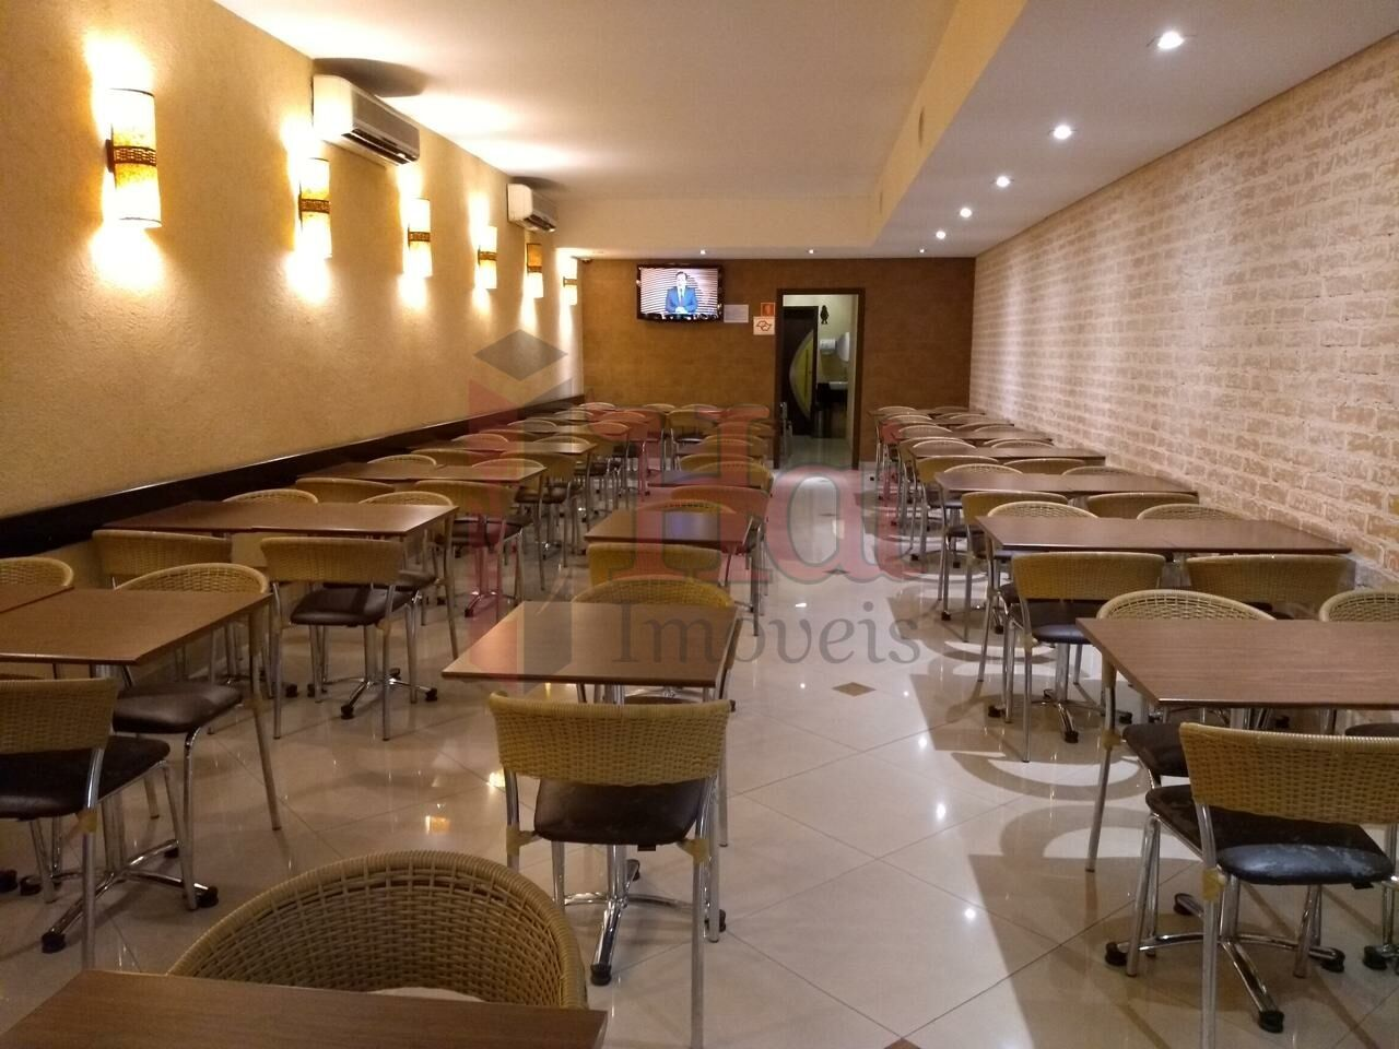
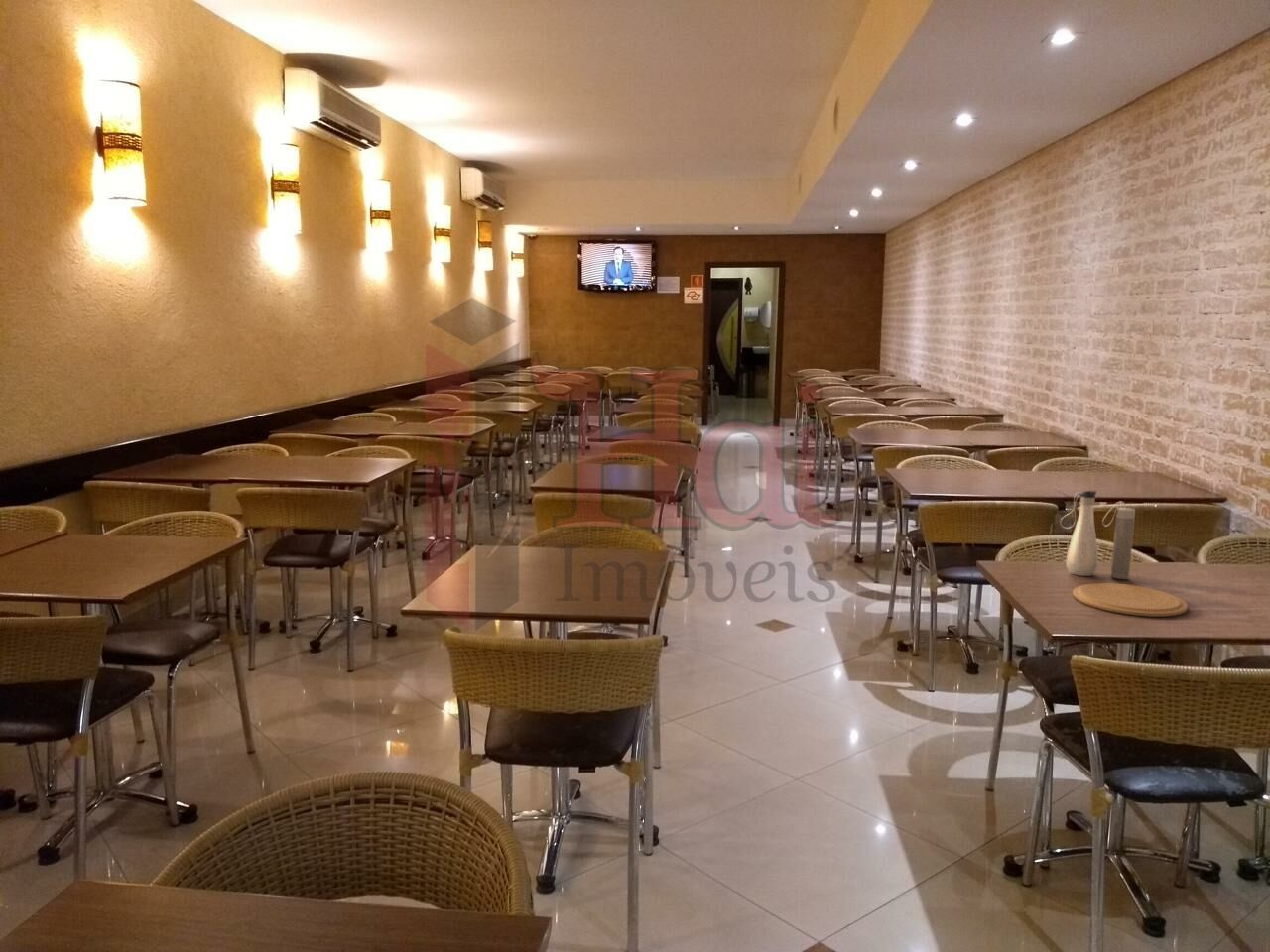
+ plate (1128, 598)
+ water bottle (1094, 533)
